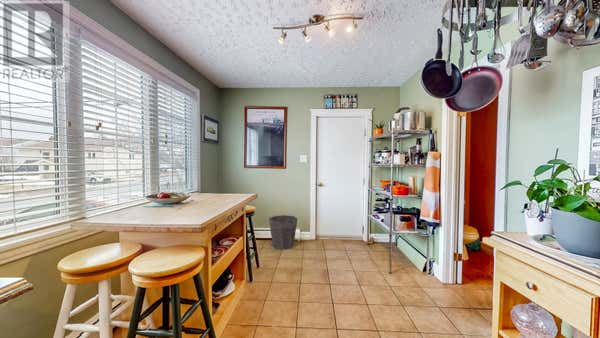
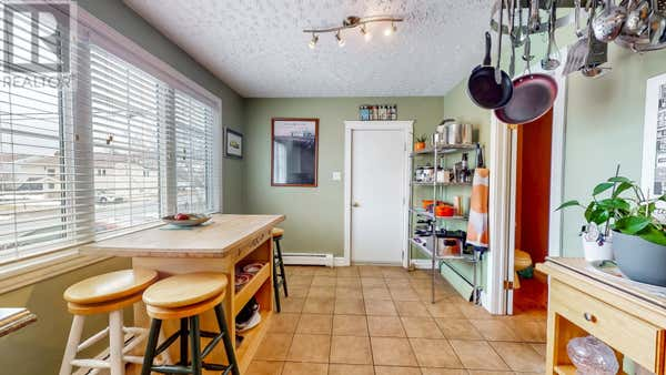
- waste bin (283, 232)
